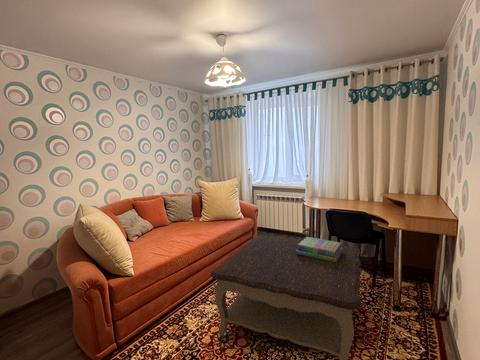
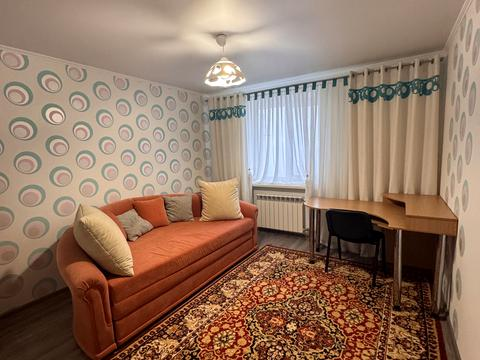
- coffee table (292, 287)
- stack of books (319, 248)
